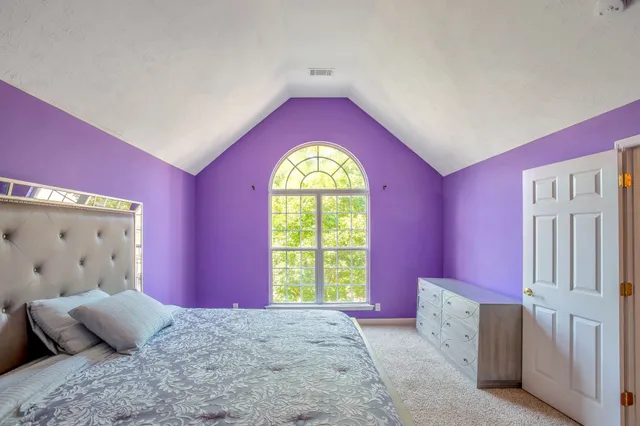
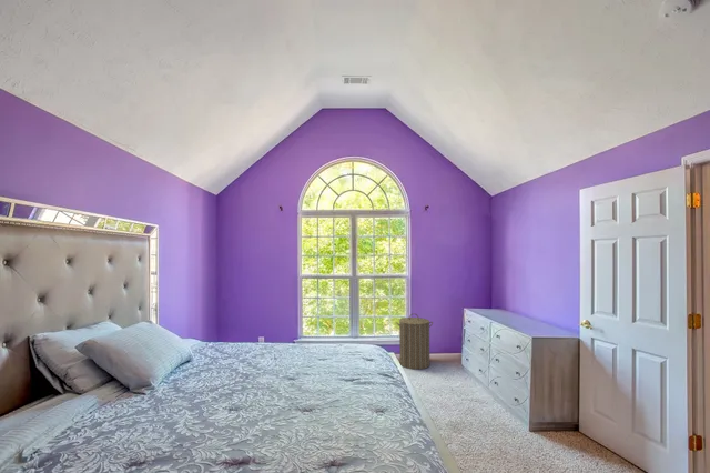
+ laundry hamper (414, 339)
